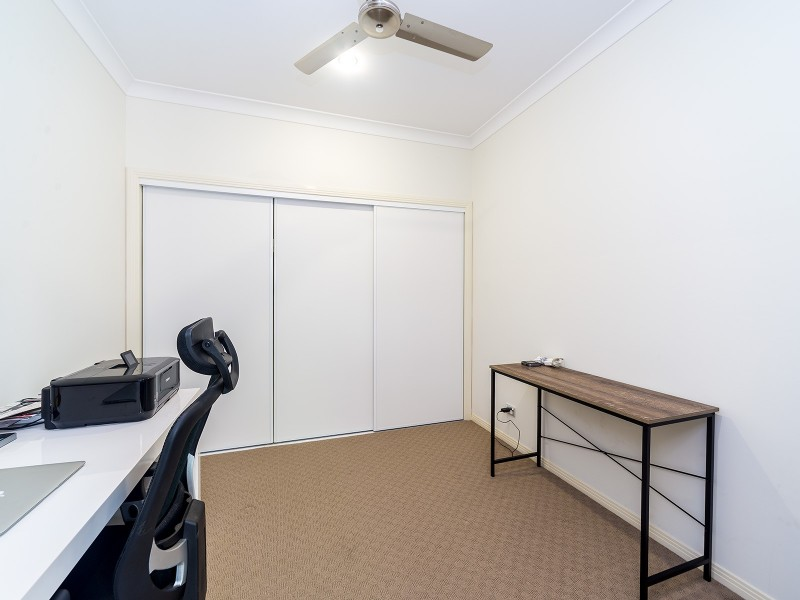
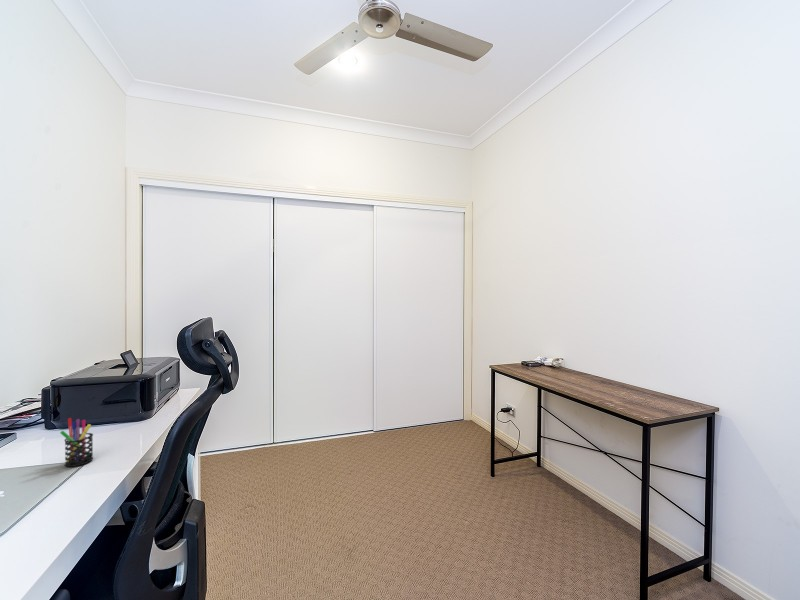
+ pen holder (75, 441)
